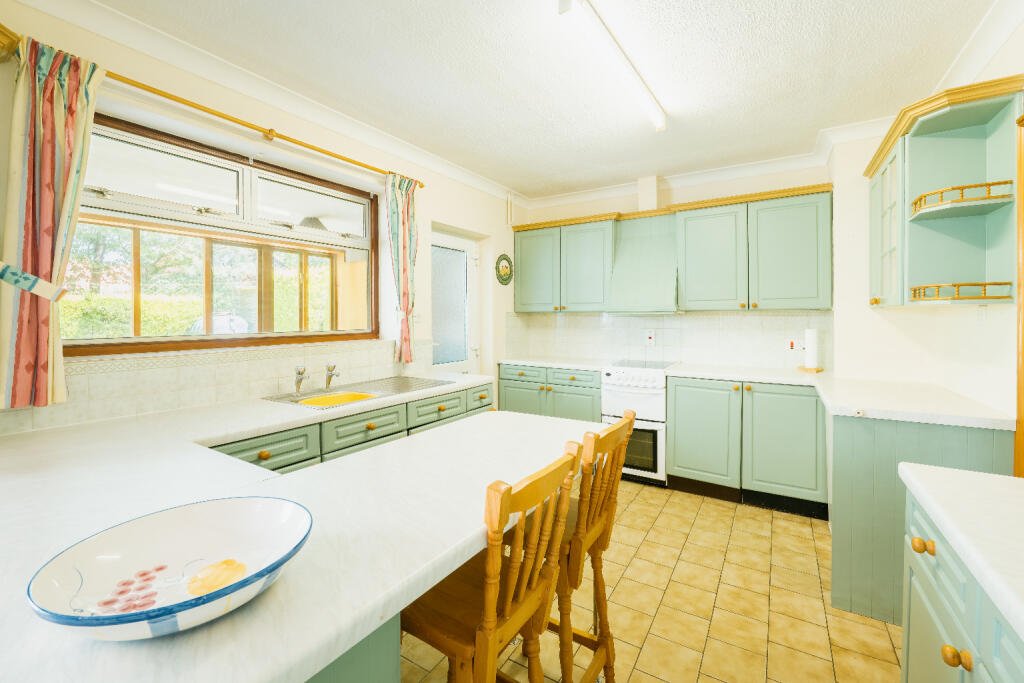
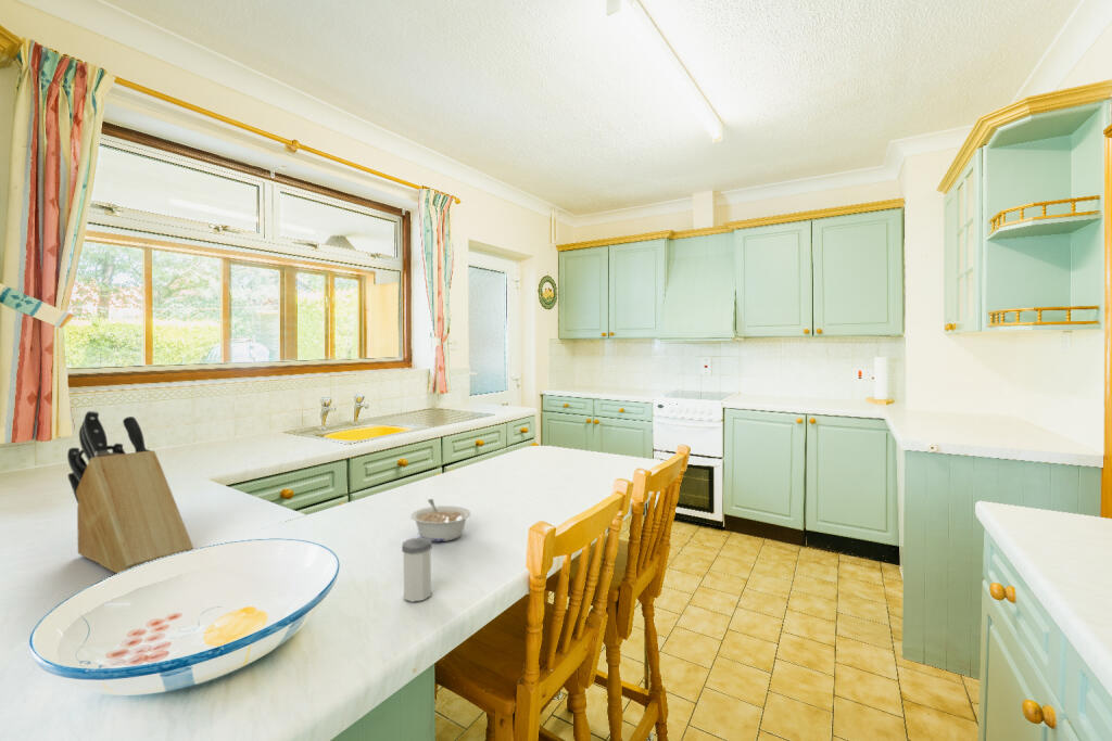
+ legume (439, 522)
+ salt shaker (417, 568)
+ knife block (125, 483)
